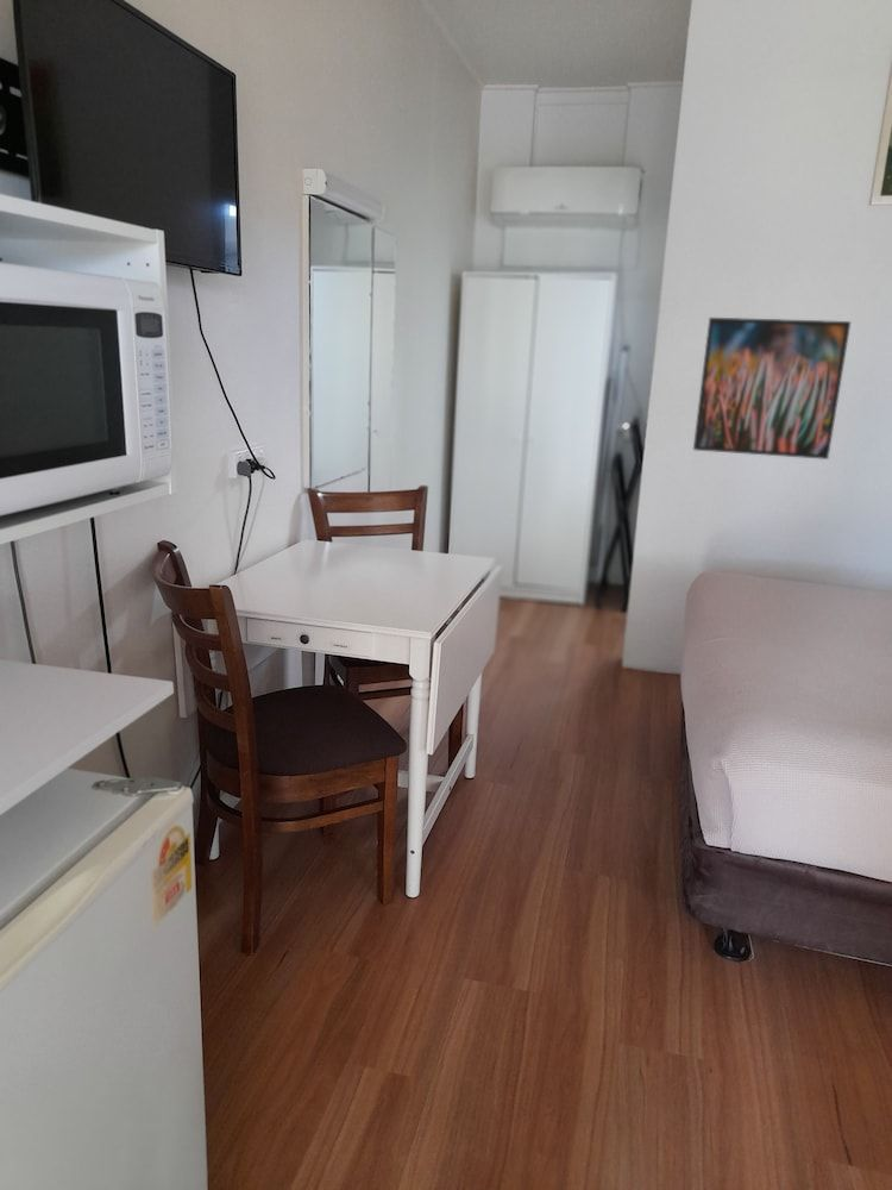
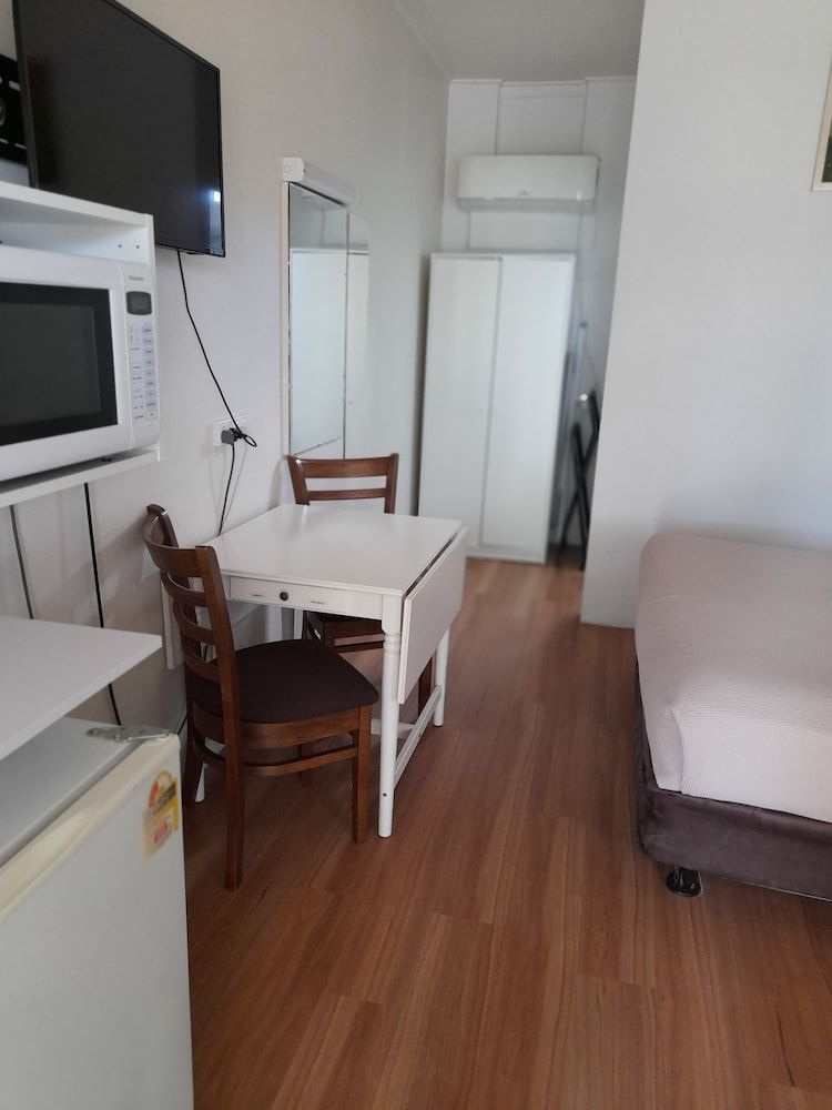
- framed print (768, 388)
